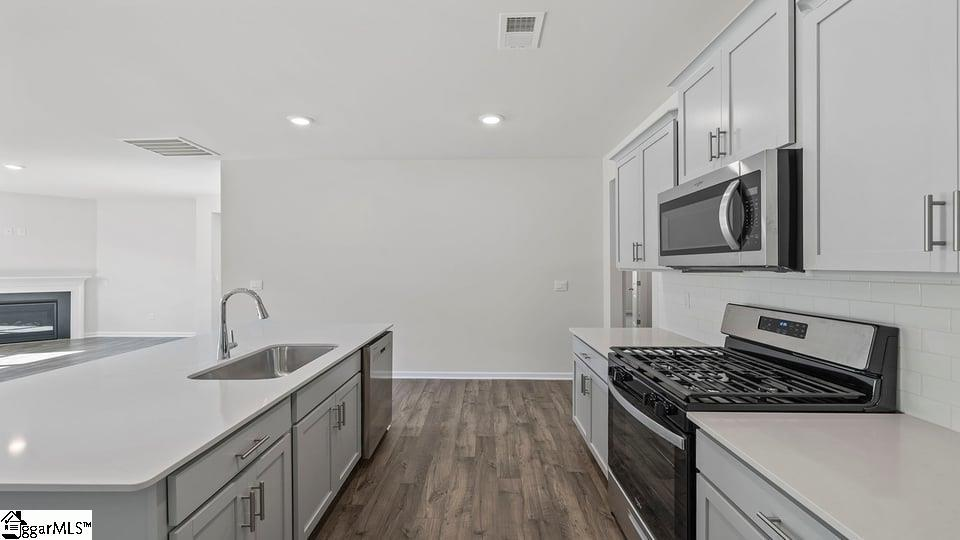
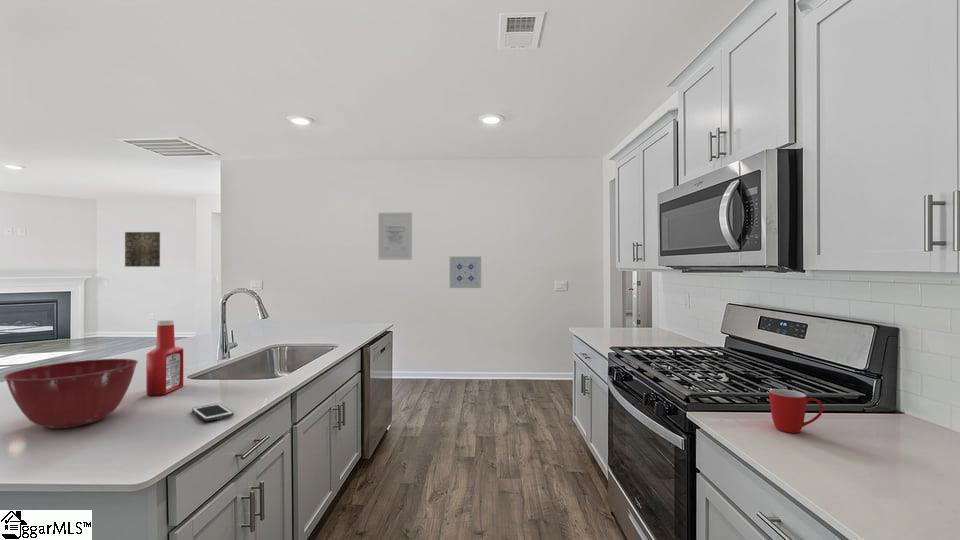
+ mug (795, 412)
+ wall art (465, 272)
+ cell phone (212, 412)
+ wall art (142, 249)
+ wall art (395, 236)
+ soap bottle (165, 355)
+ mixing bowl (75, 393)
